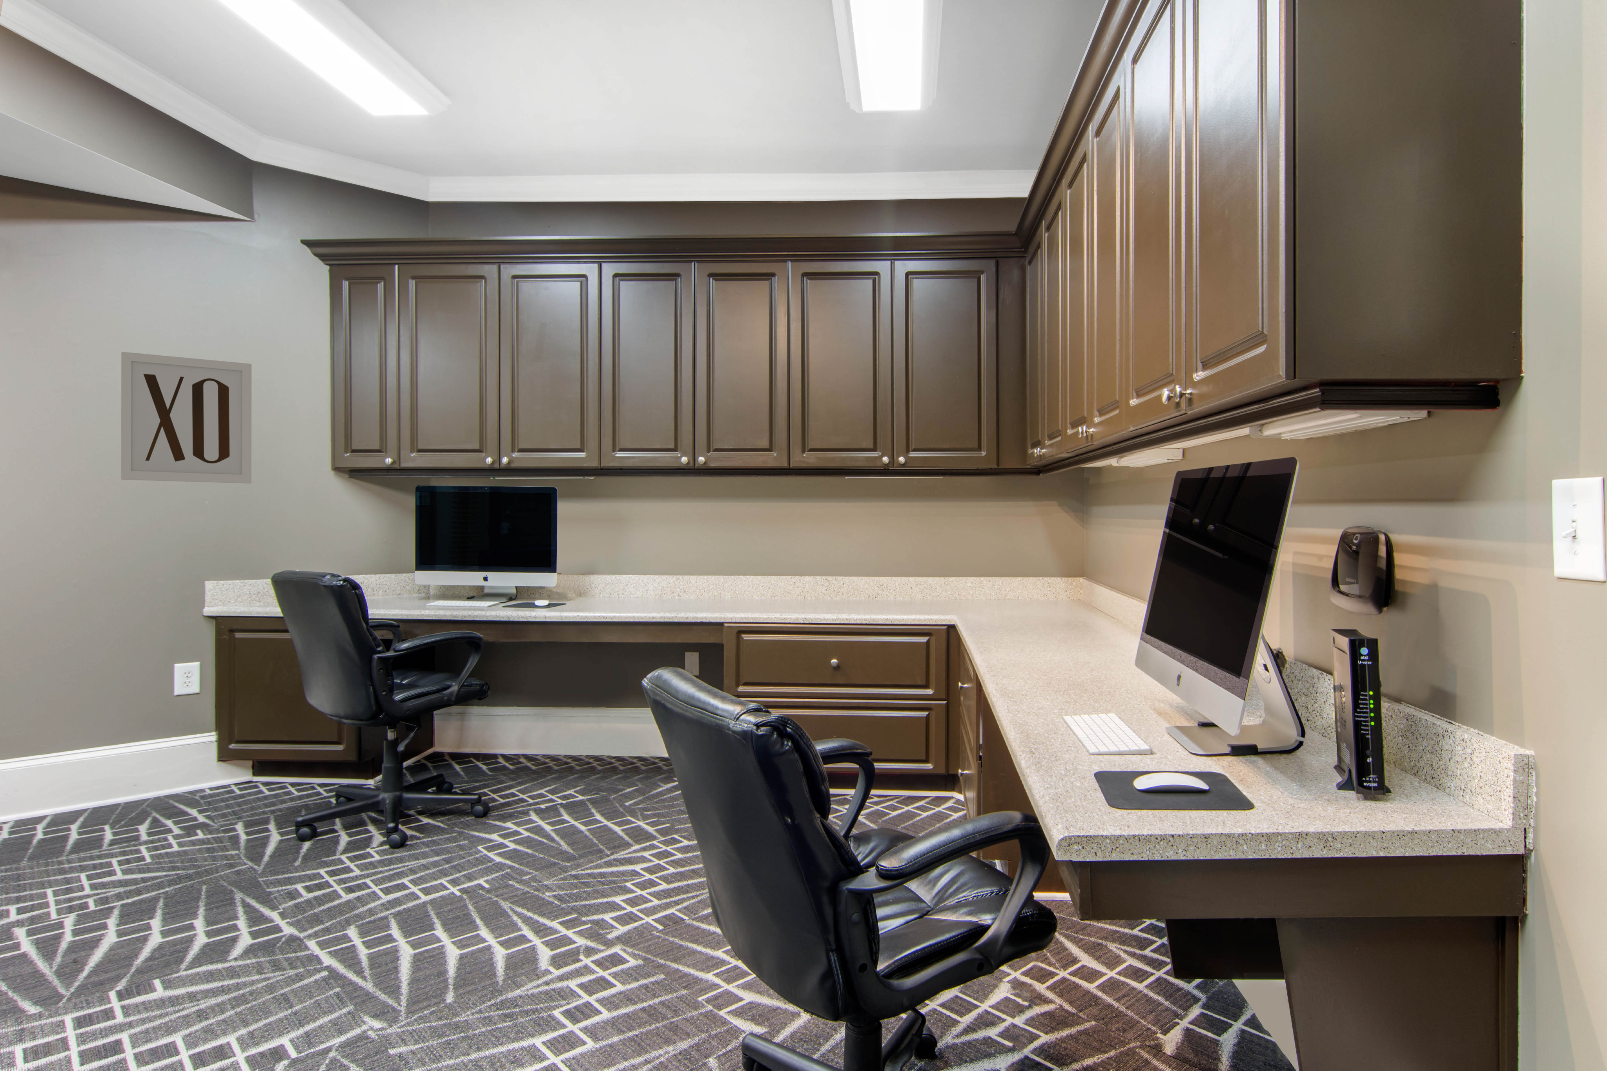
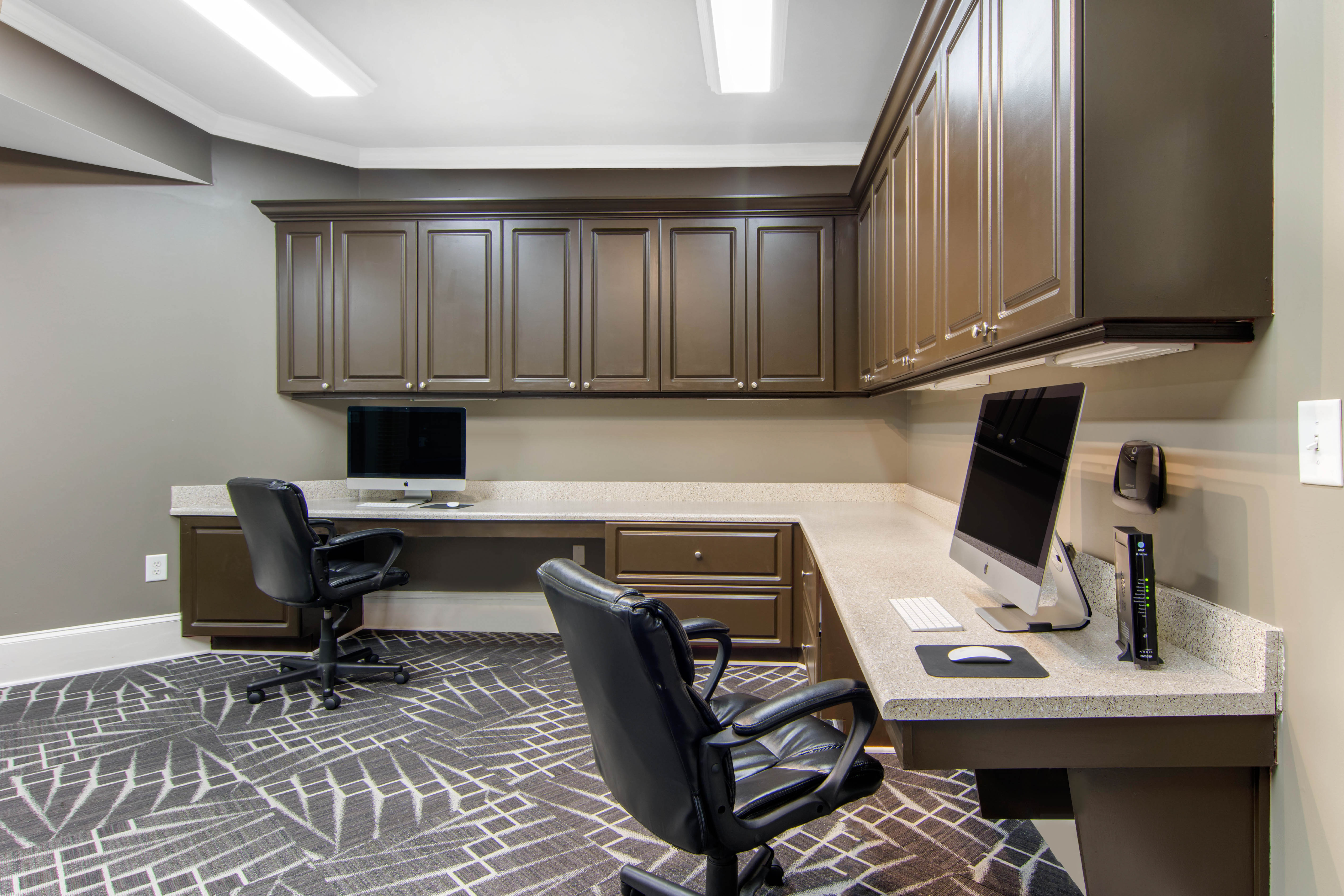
- wall art (189, 420)
